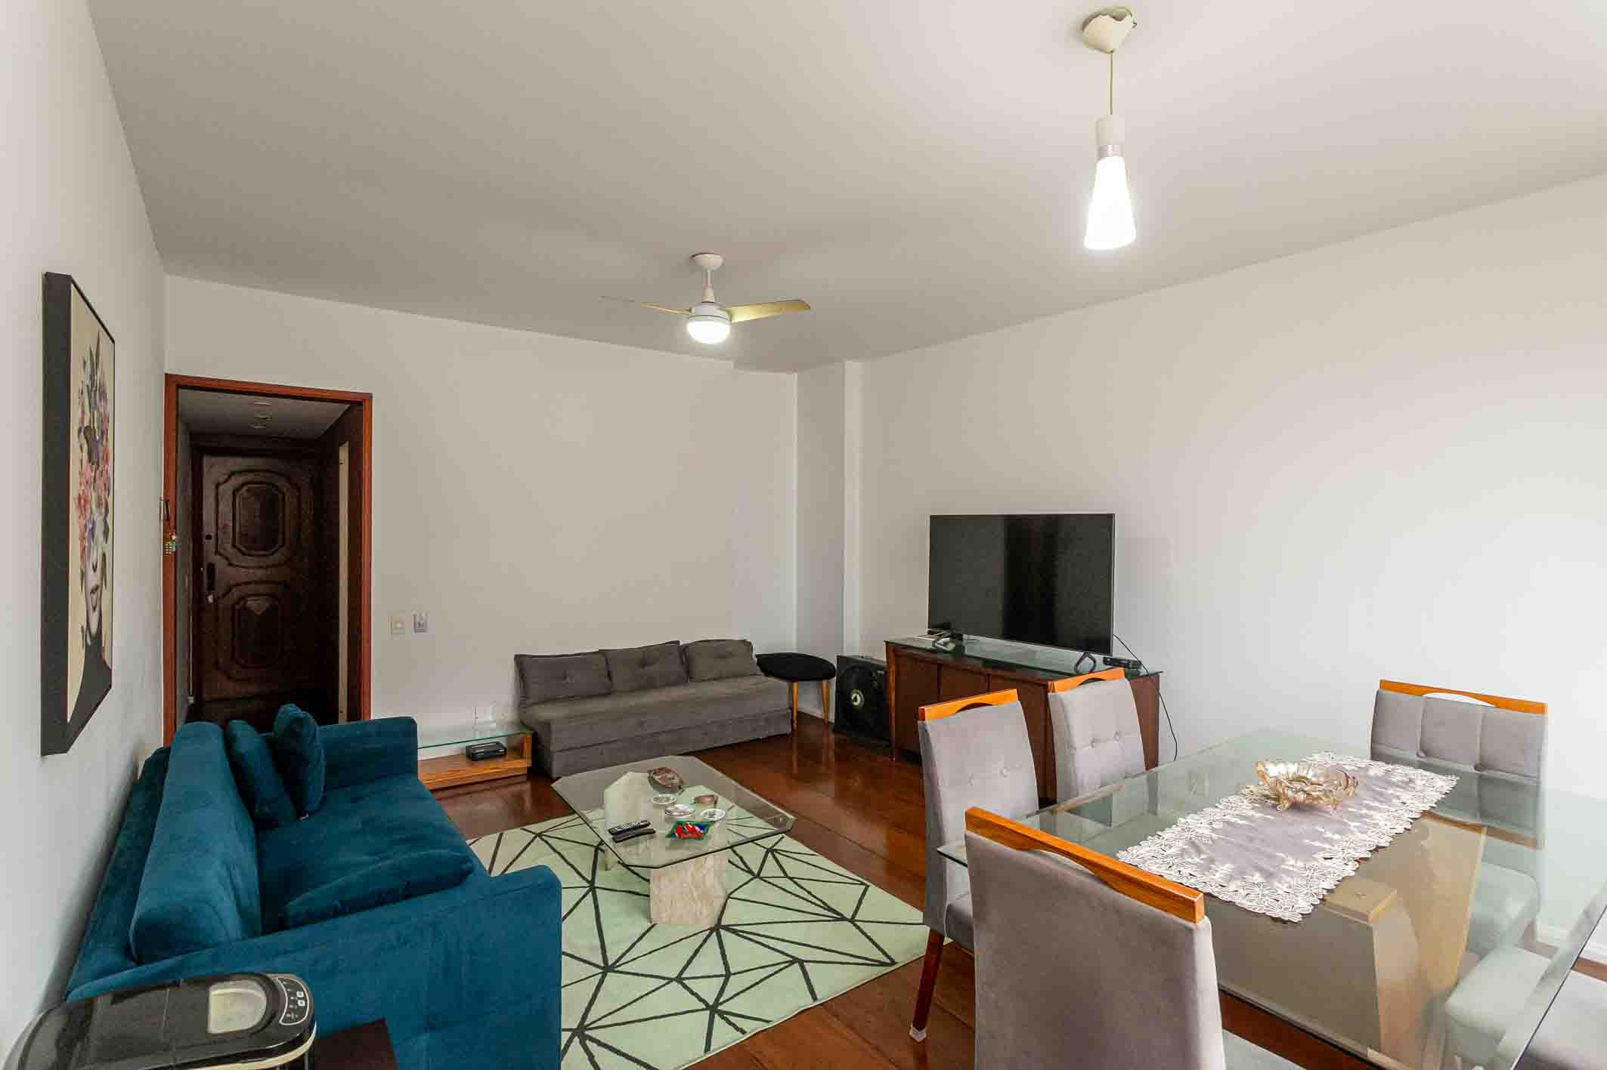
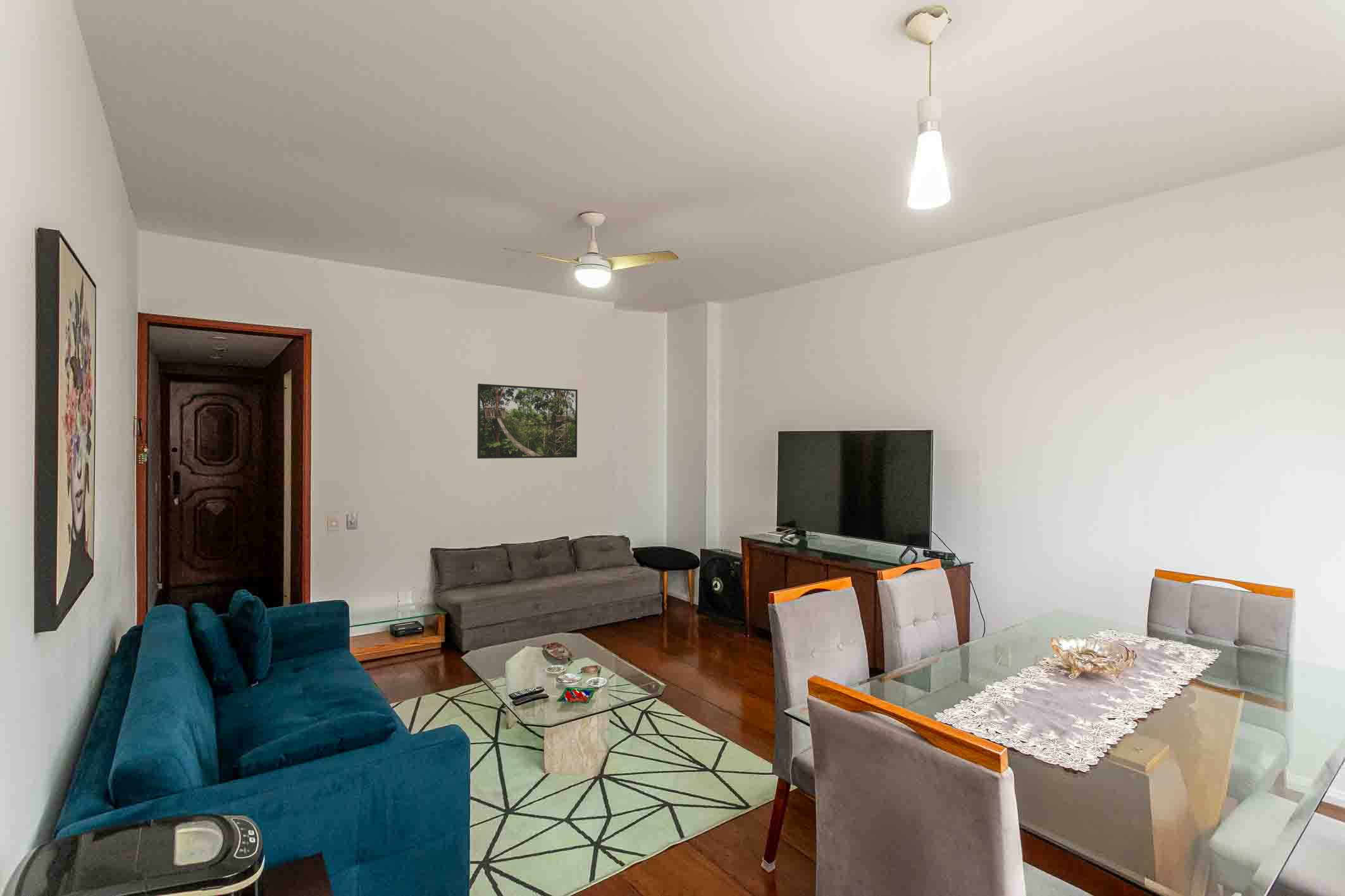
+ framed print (530, 422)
